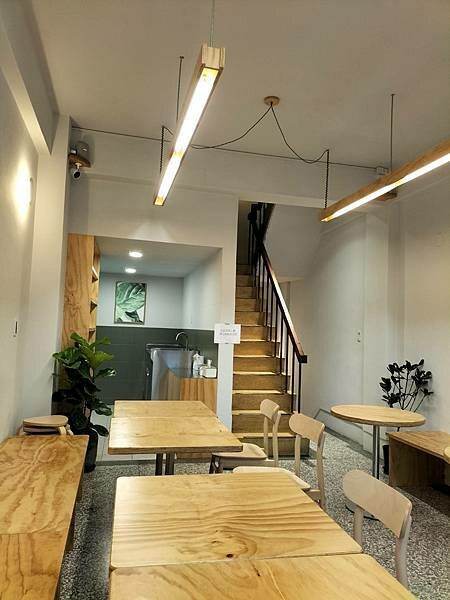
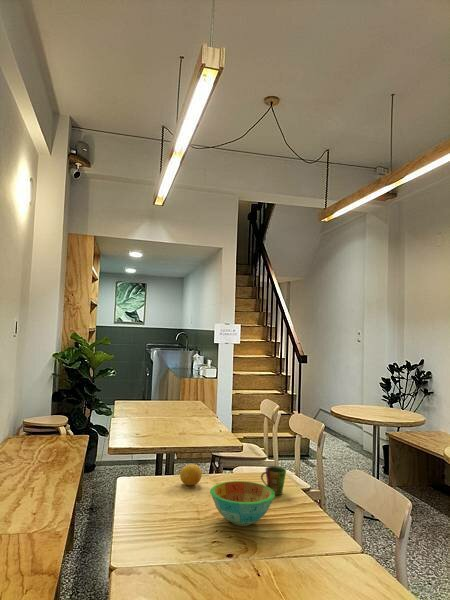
+ cup (272, 481)
+ fruit (190, 474)
+ bowl (241, 506)
